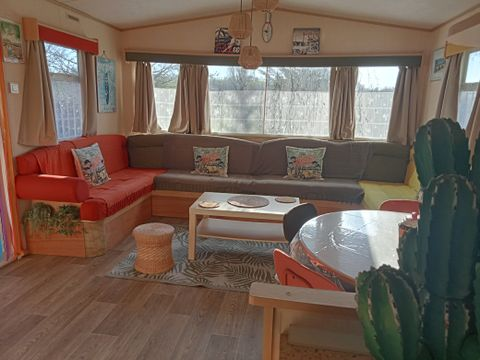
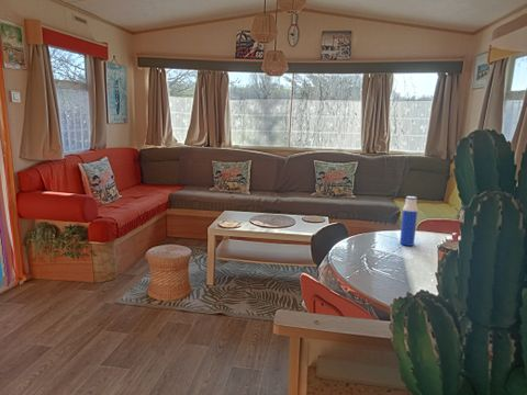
+ water bottle (408, 221)
